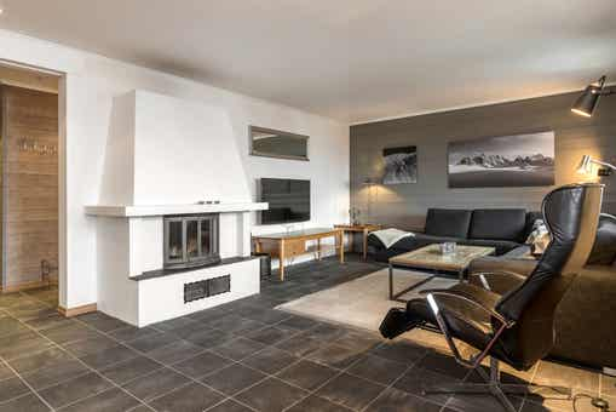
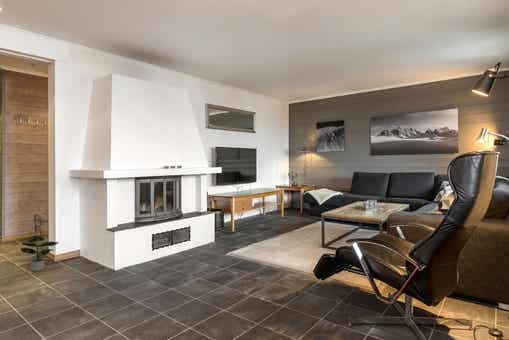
+ potted plant (39, 253)
